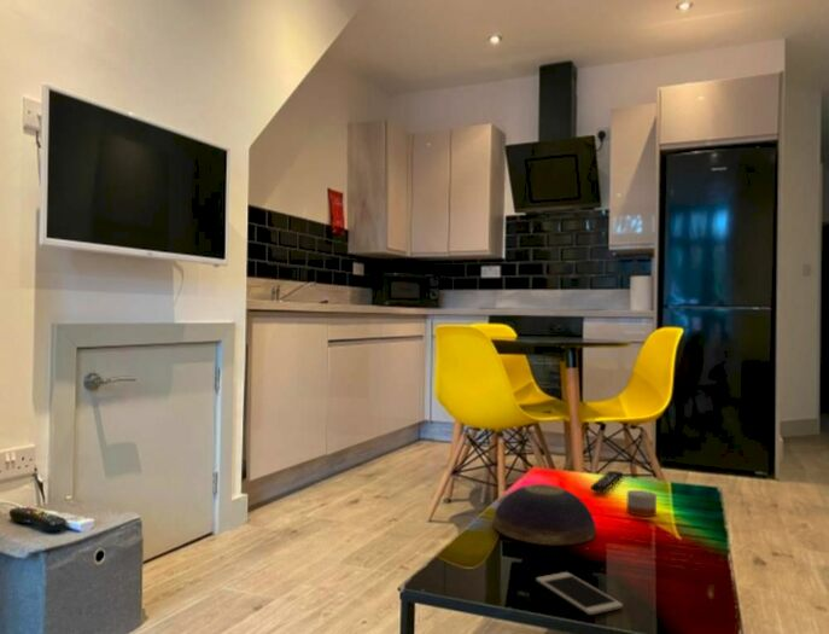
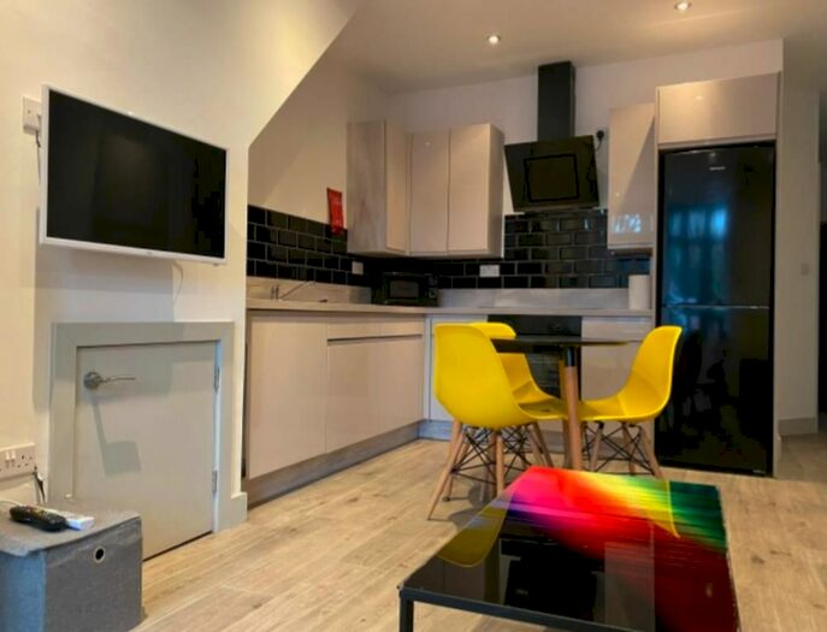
- decorative bowl (543, 506)
- remote control (607, 481)
- cell phone (577, 592)
- candle (641, 493)
